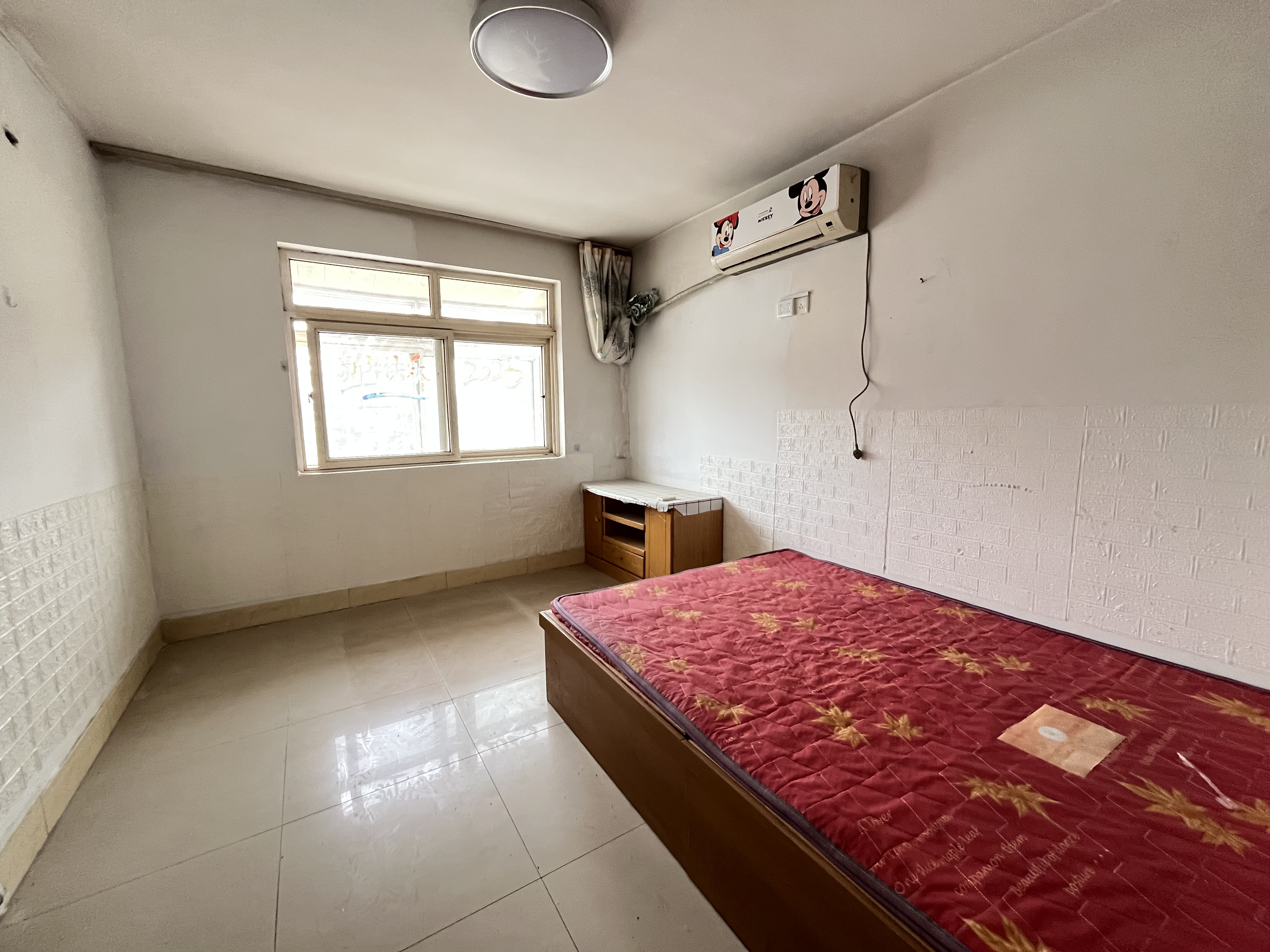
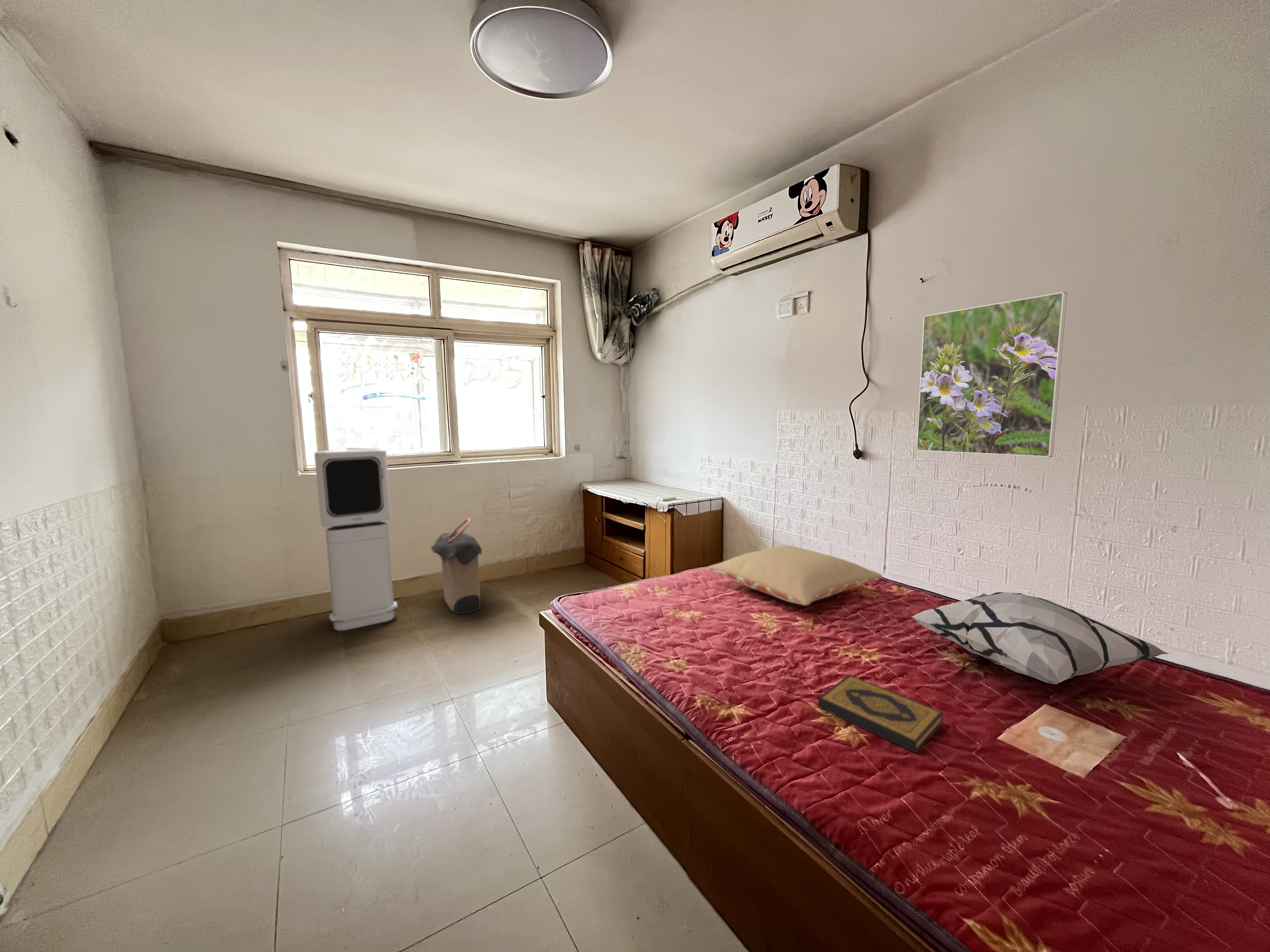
+ air purifier (357, 535)
+ pillow (792, 572)
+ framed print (983, 381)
+ laundry hamper (457, 561)
+ hardback book (878, 710)
+ decorative pillow (1027, 633)
